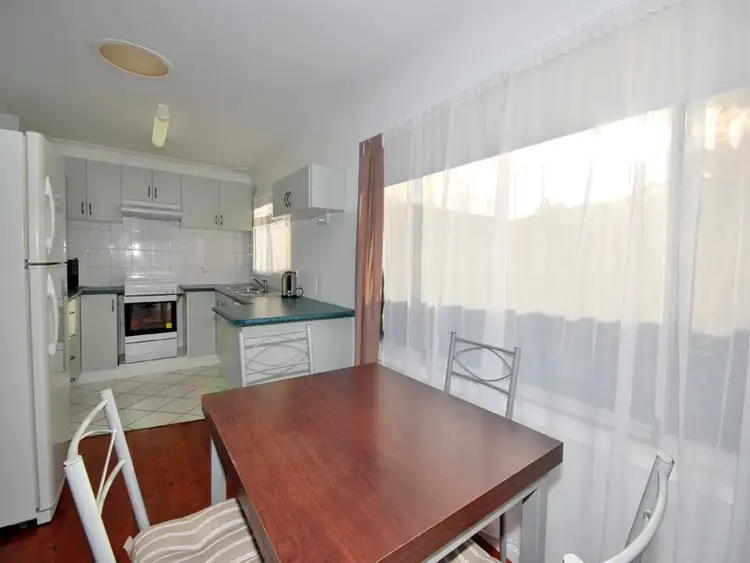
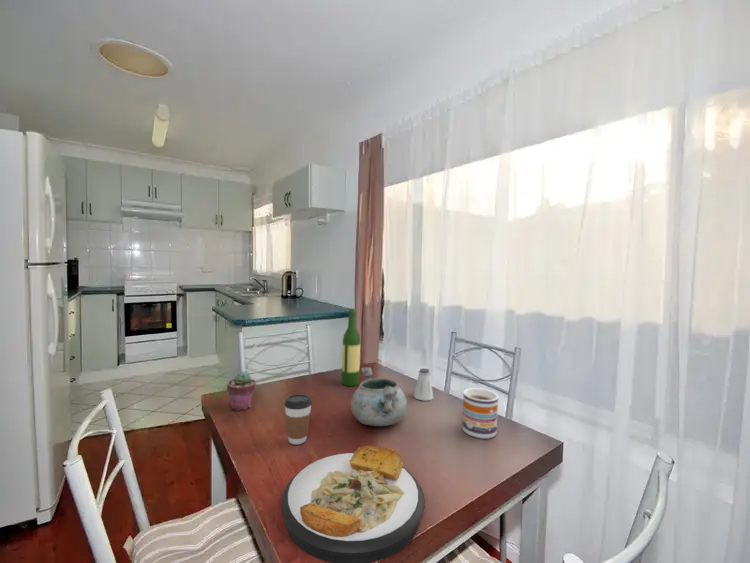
+ plate (353, 492)
+ decorative bowl (379, 398)
+ mug (481, 411)
+ wine bottle (351, 346)
+ coffee cup (297, 419)
+ saltshaker (424, 383)
+ potted succulent (241, 389)
